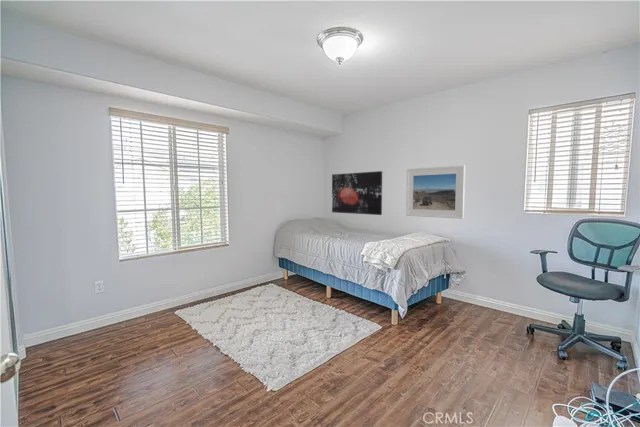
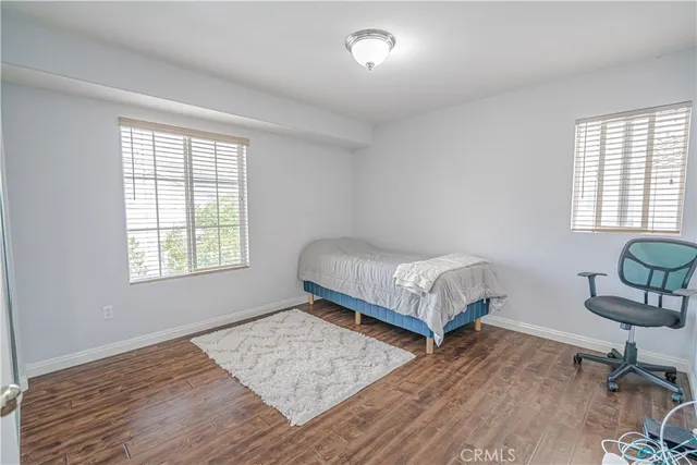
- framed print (433, 192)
- wall art (355, 193)
